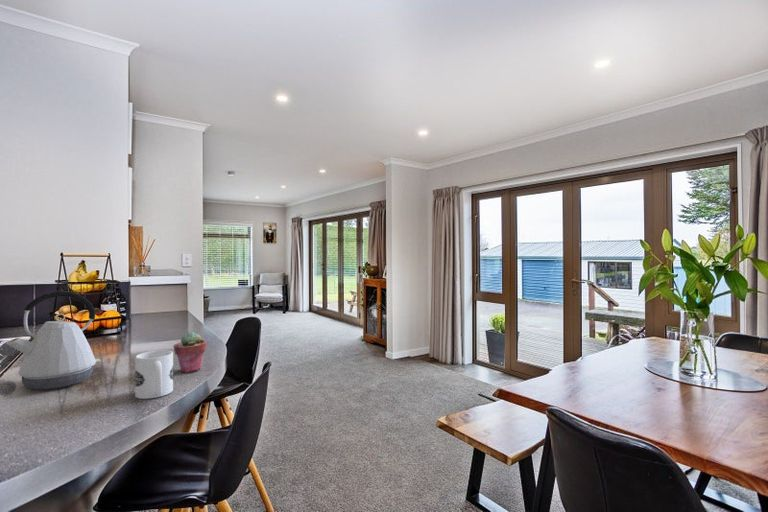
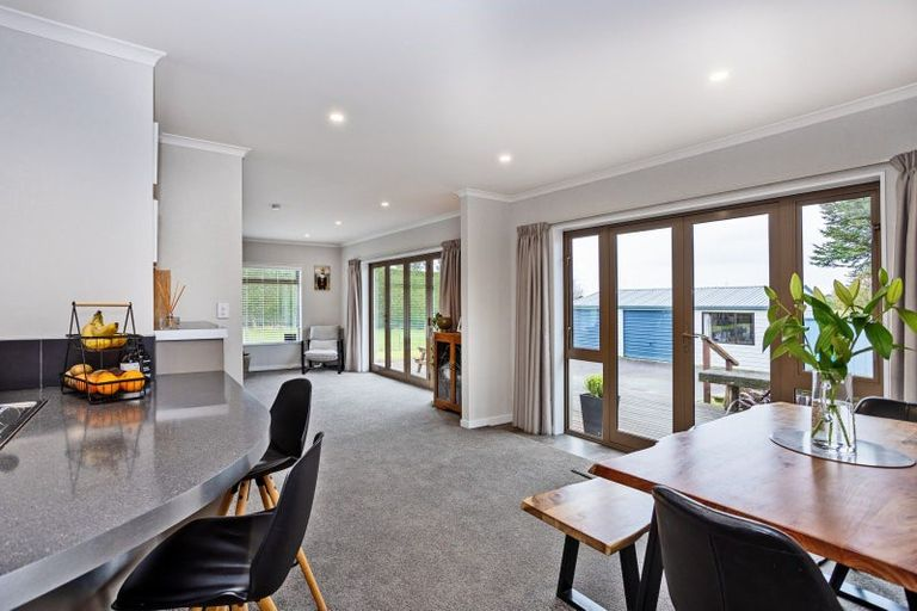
- kettle (56, 337)
- mug (155, 375)
- potted succulent (190, 350)
